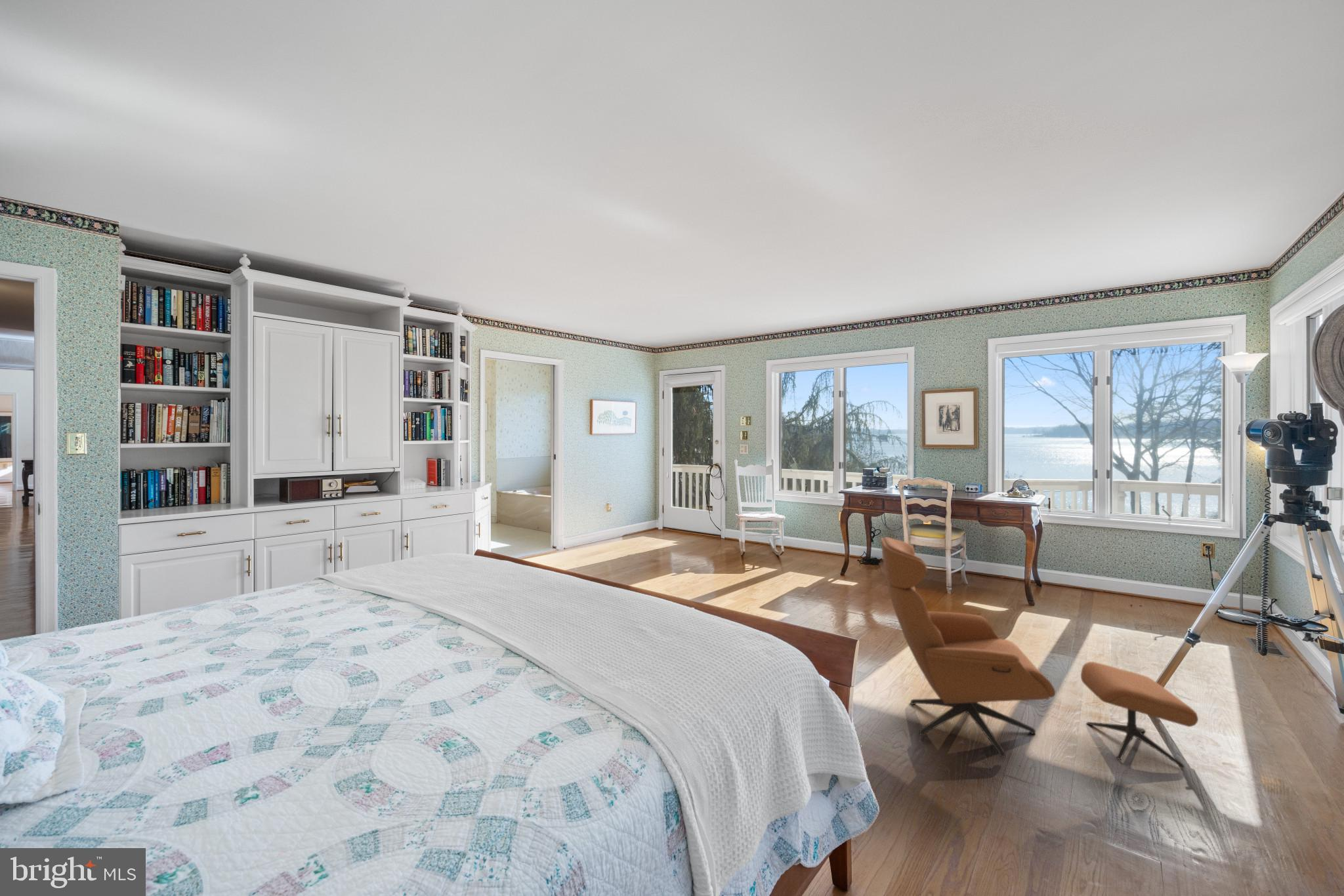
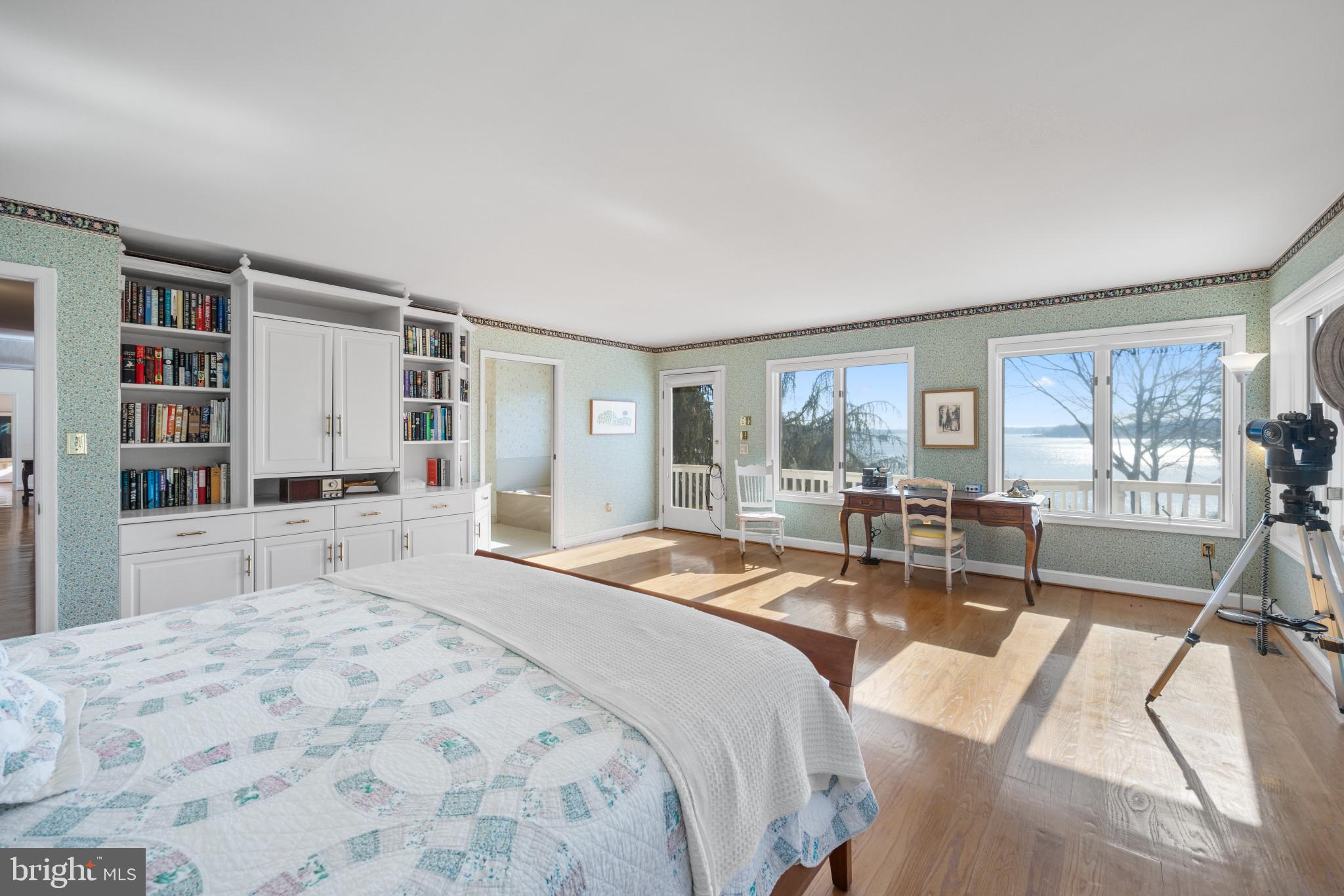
- lounge chair (1017, 645)
